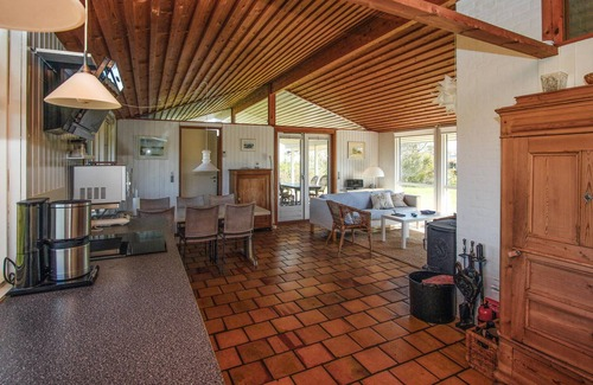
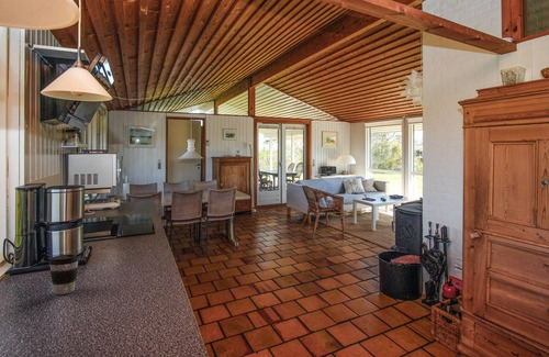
+ coffee cup (64, 274)
